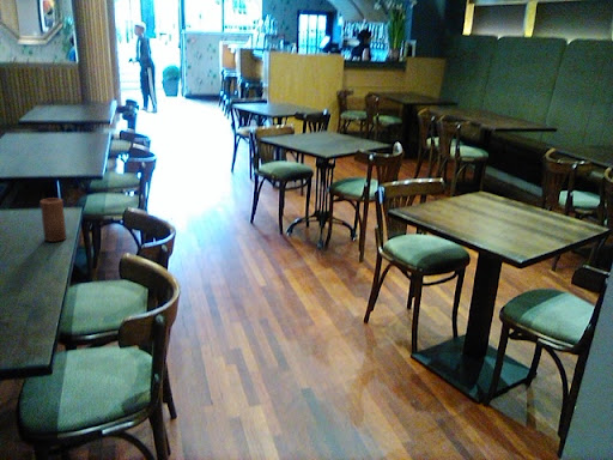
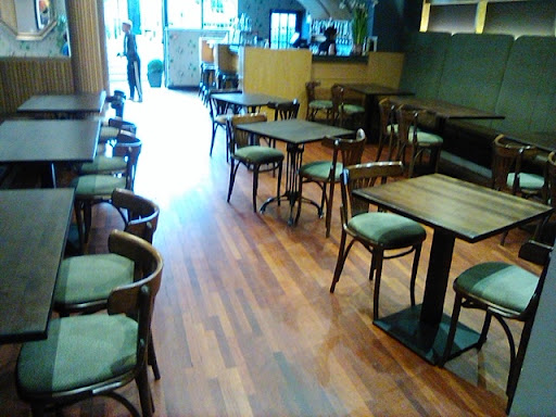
- candle (53, 219)
